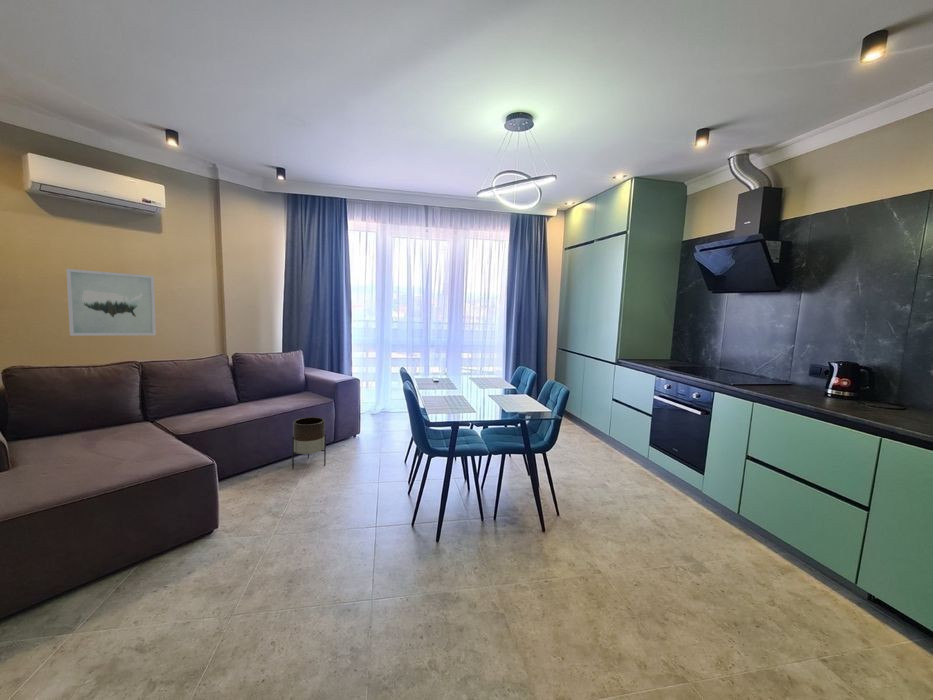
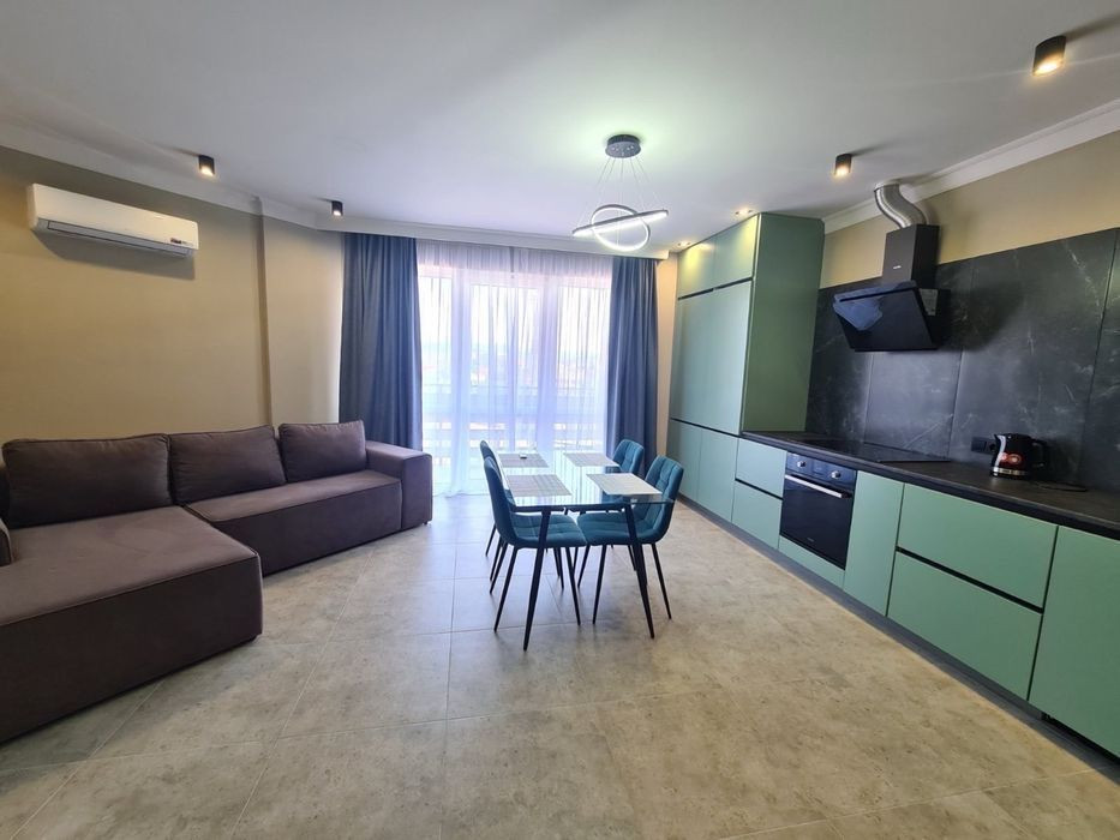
- planter (308, 442)
- wall art (114, 304)
